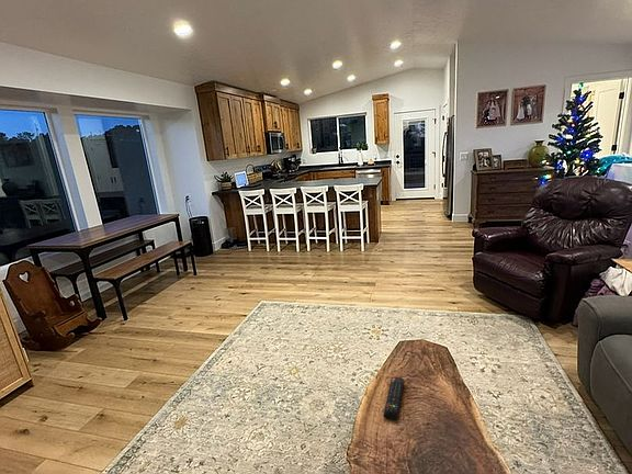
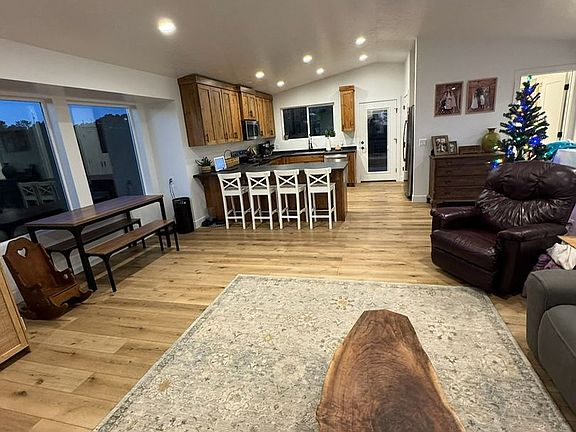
- remote control (394, 396)
